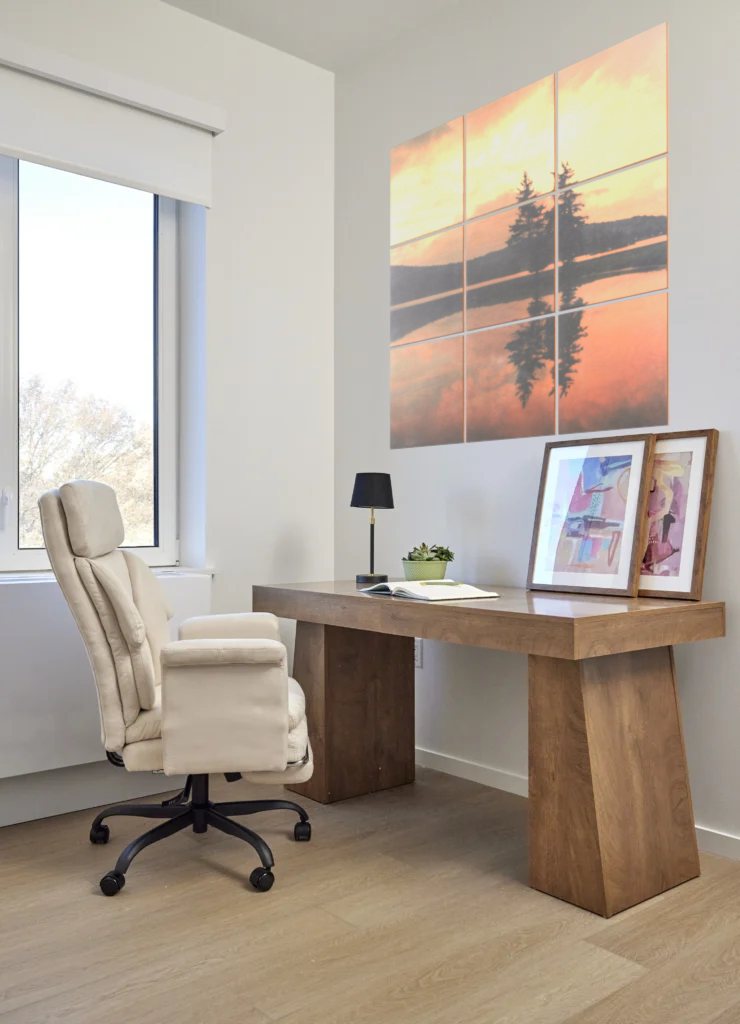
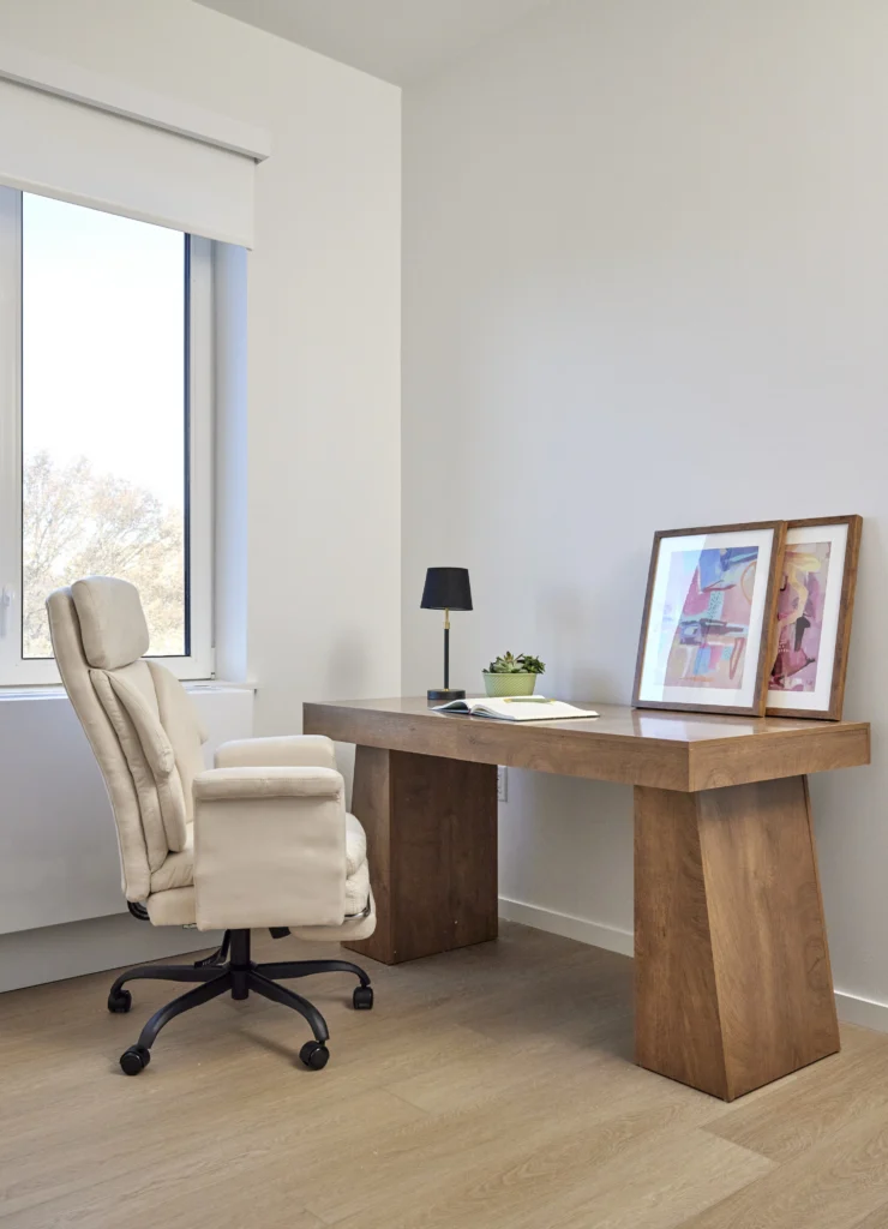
- wall art (509, 266)
